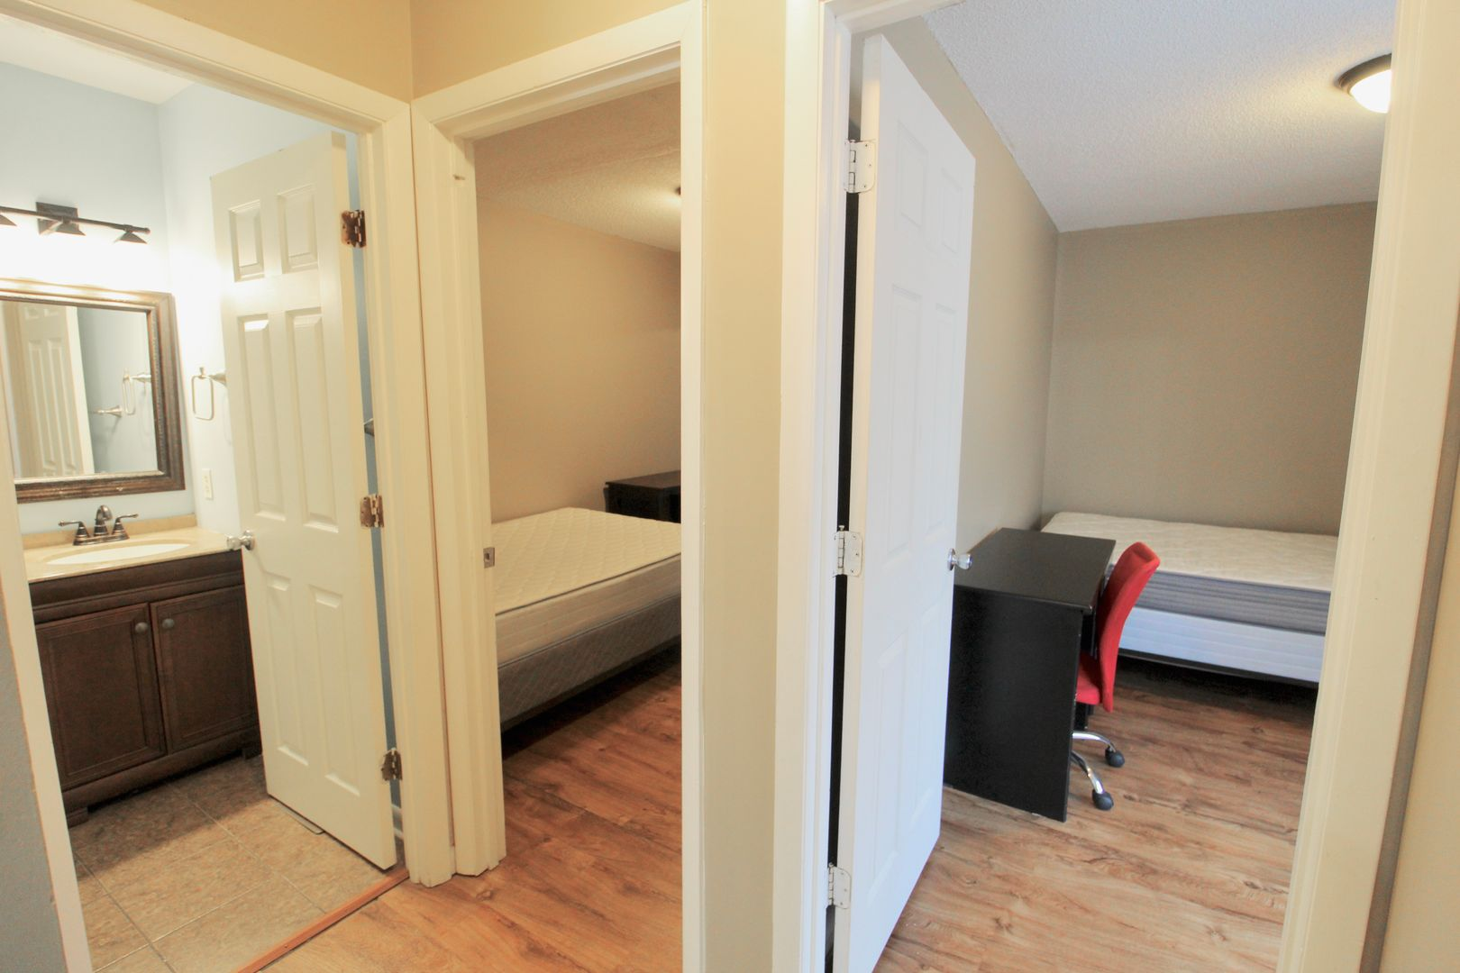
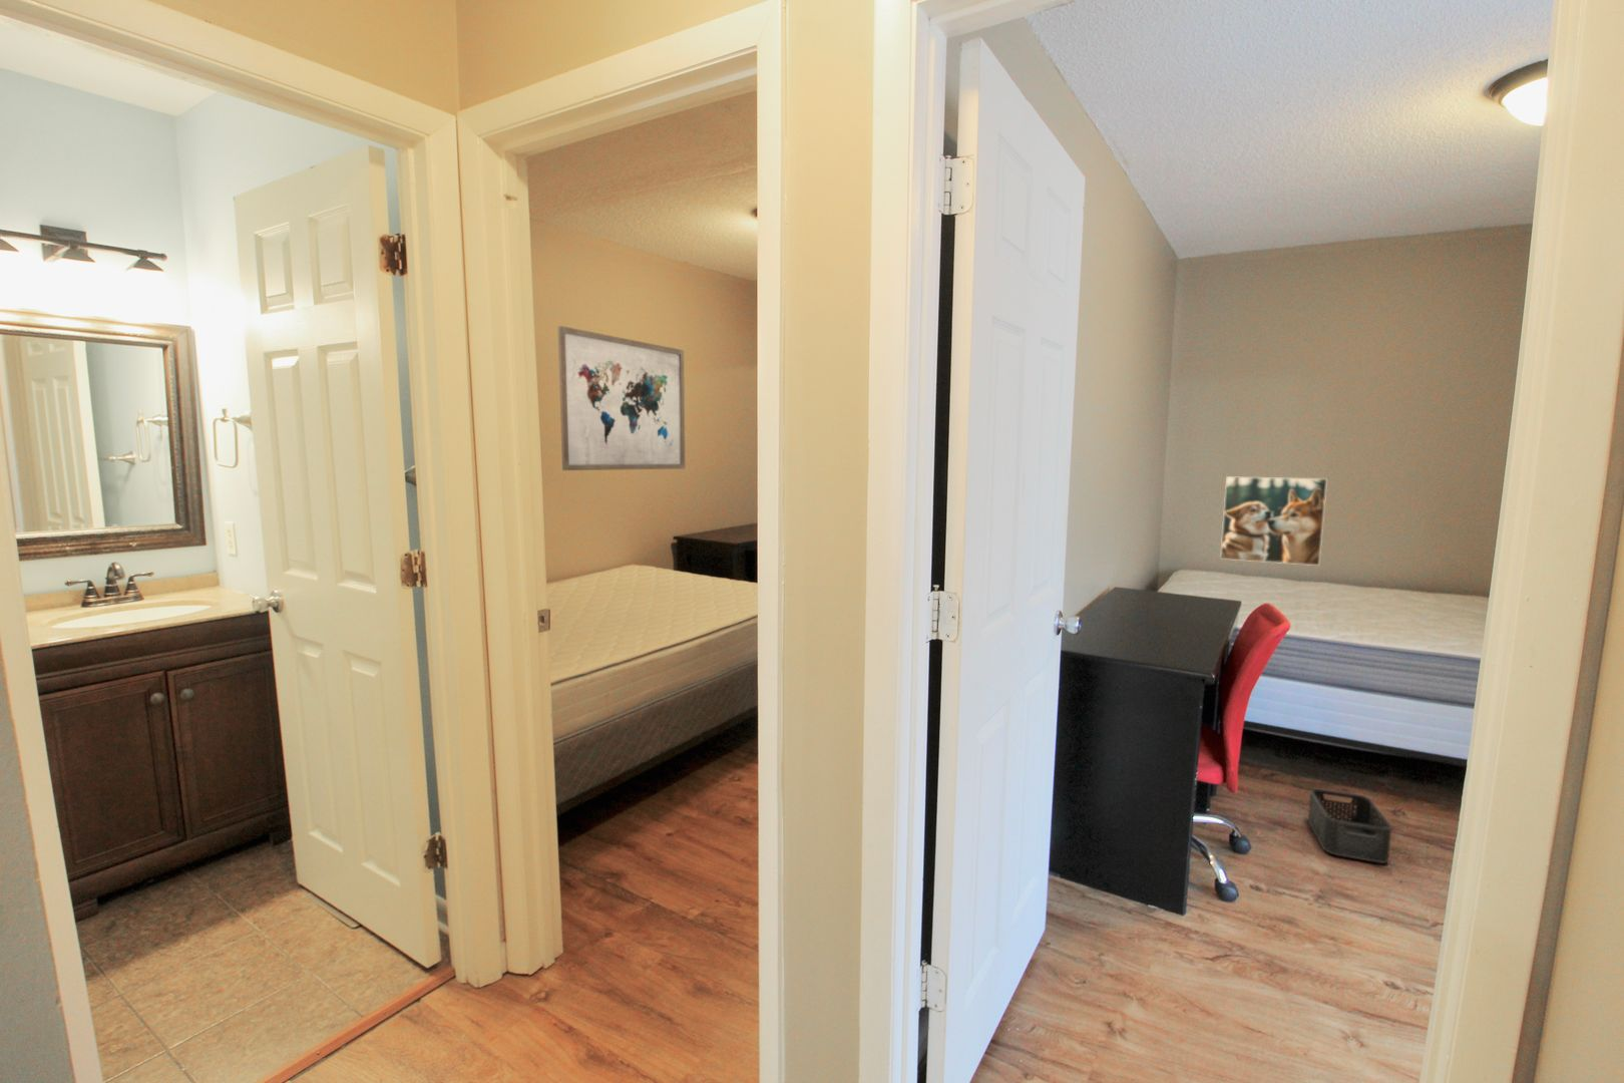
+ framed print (1271, 520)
+ storage bin (1347, 823)
+ wall art (627, 405)
